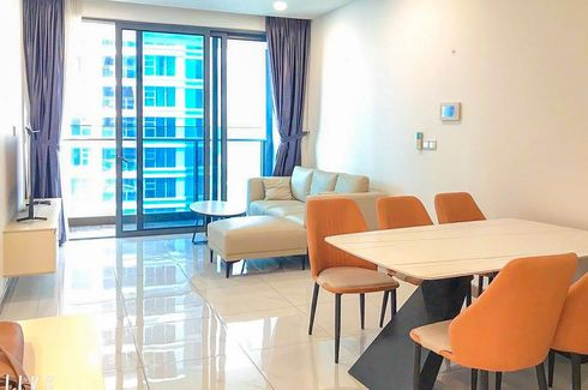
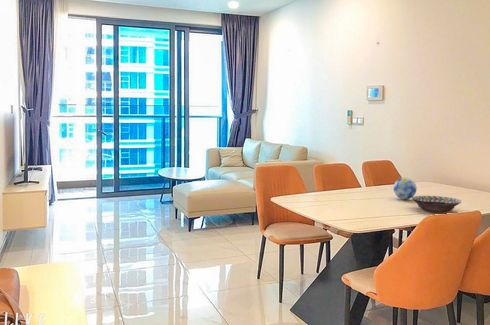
+ decorative ball (404, 188)
+ decorative bowl (435, 204)
